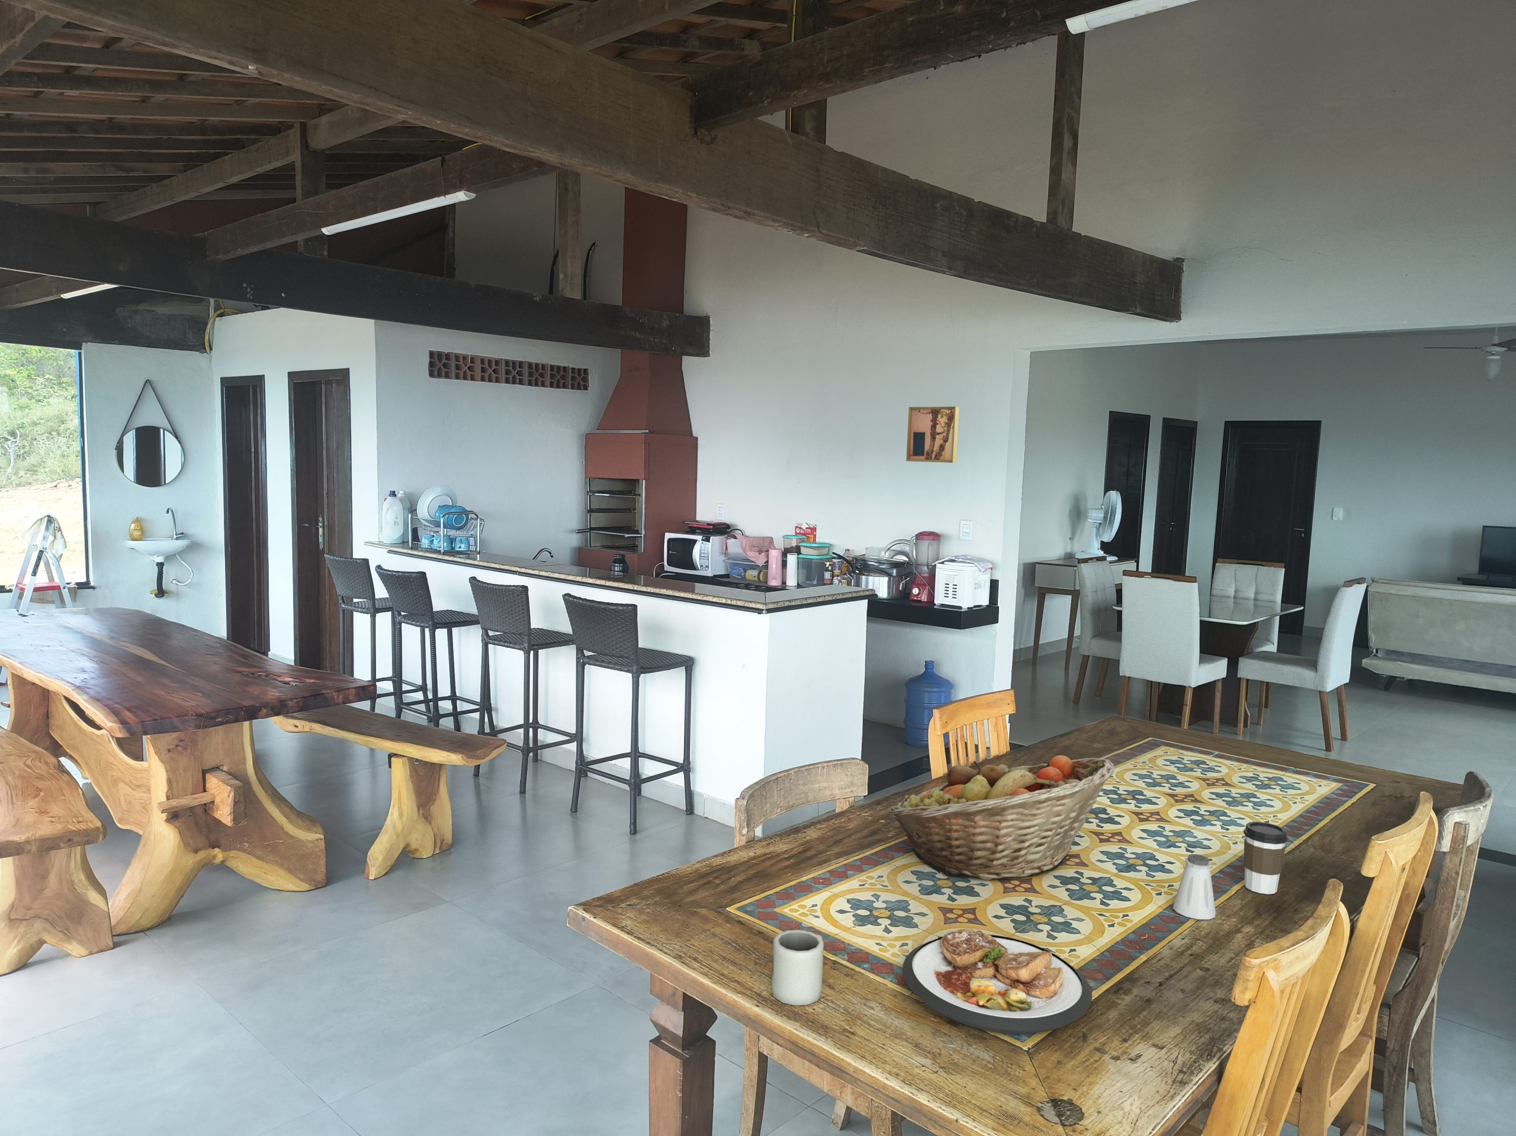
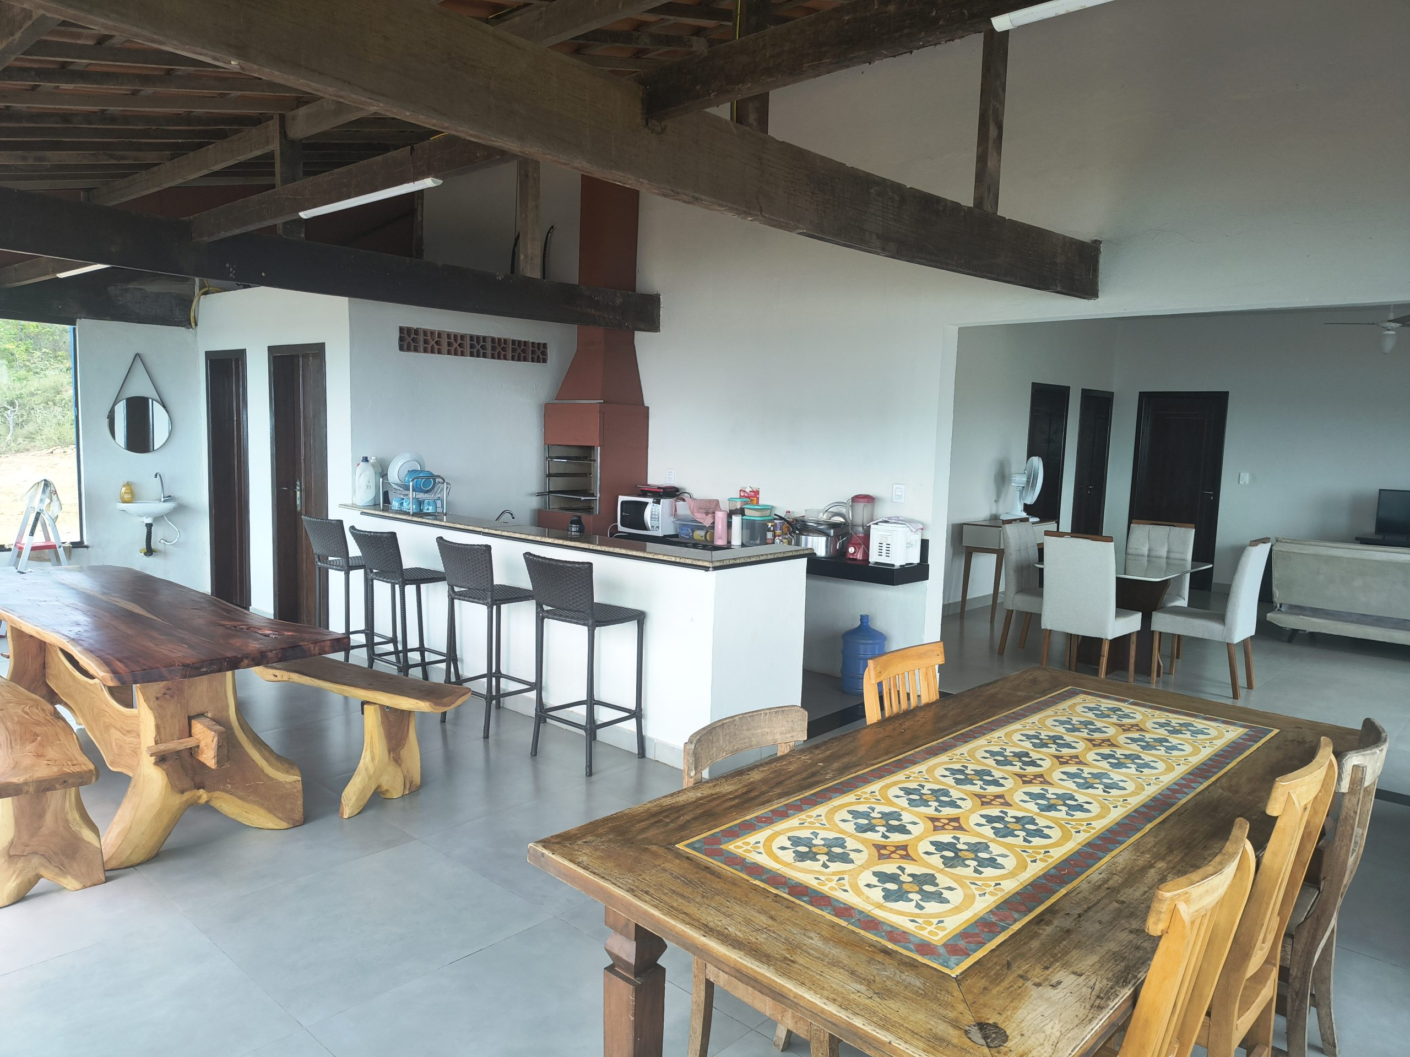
- cup (802, 963)
- plate (996, 974)
- coffee cup (1263, 858)
- saltshaker (1196, 884)
- wall art (932, 434)
- fruit basket (1002, 805)
